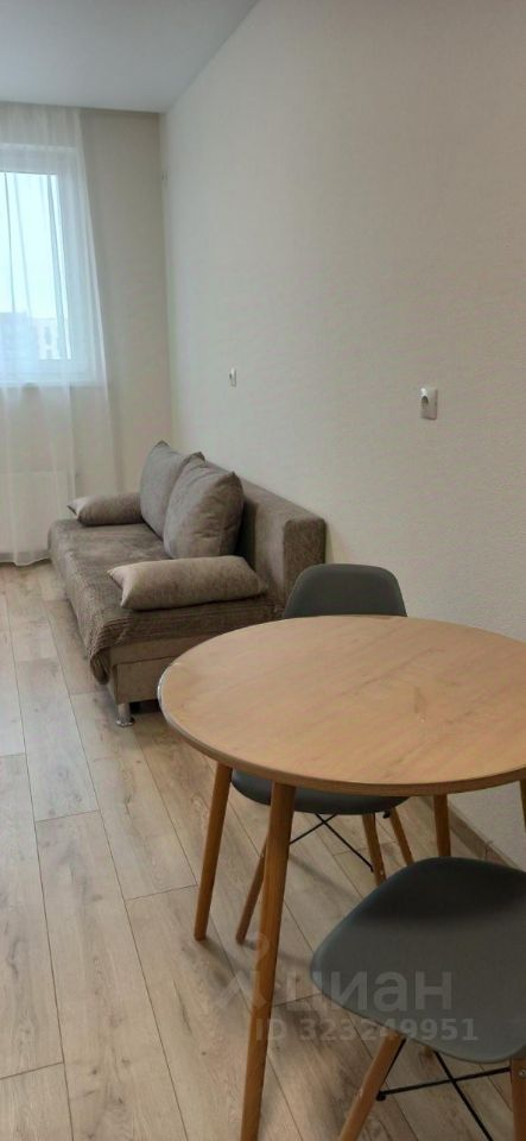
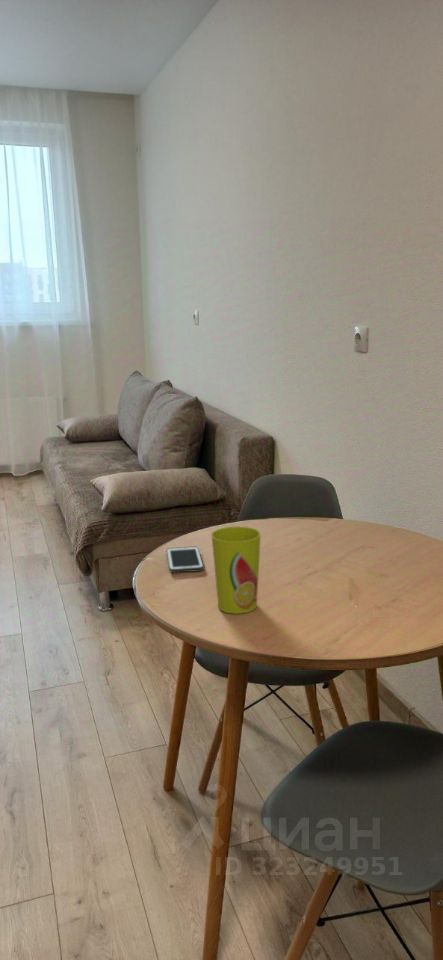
+ cell phone (184, 559)
+ cup (236, 570)
